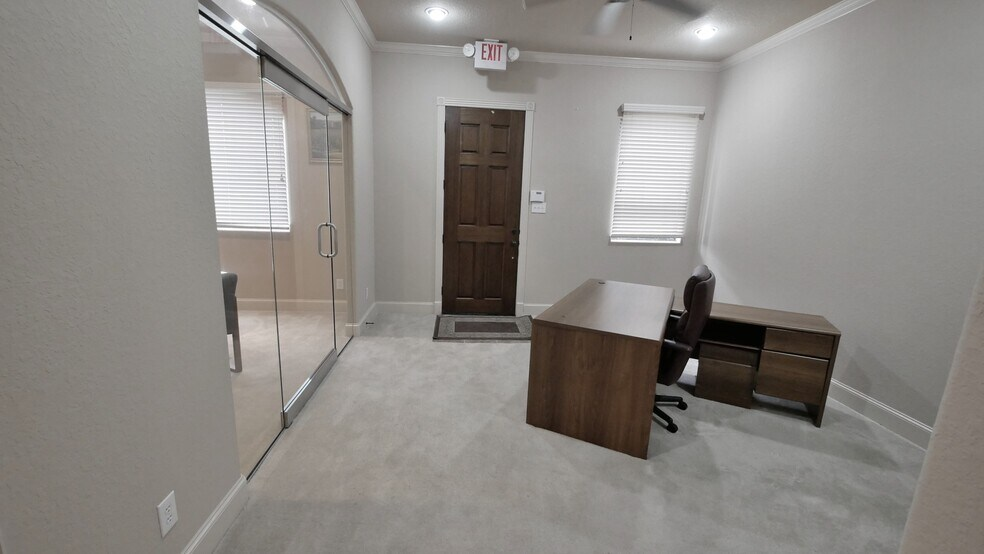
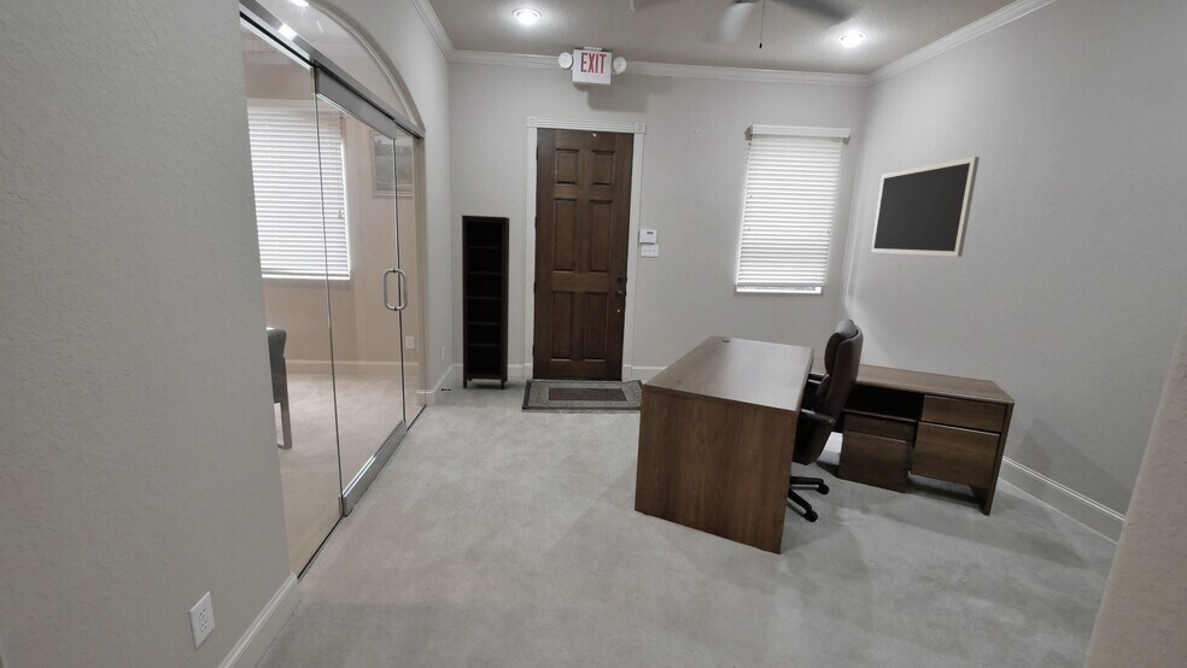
+ bookcase (486, 303)
+ chalkboard (917, 211)
